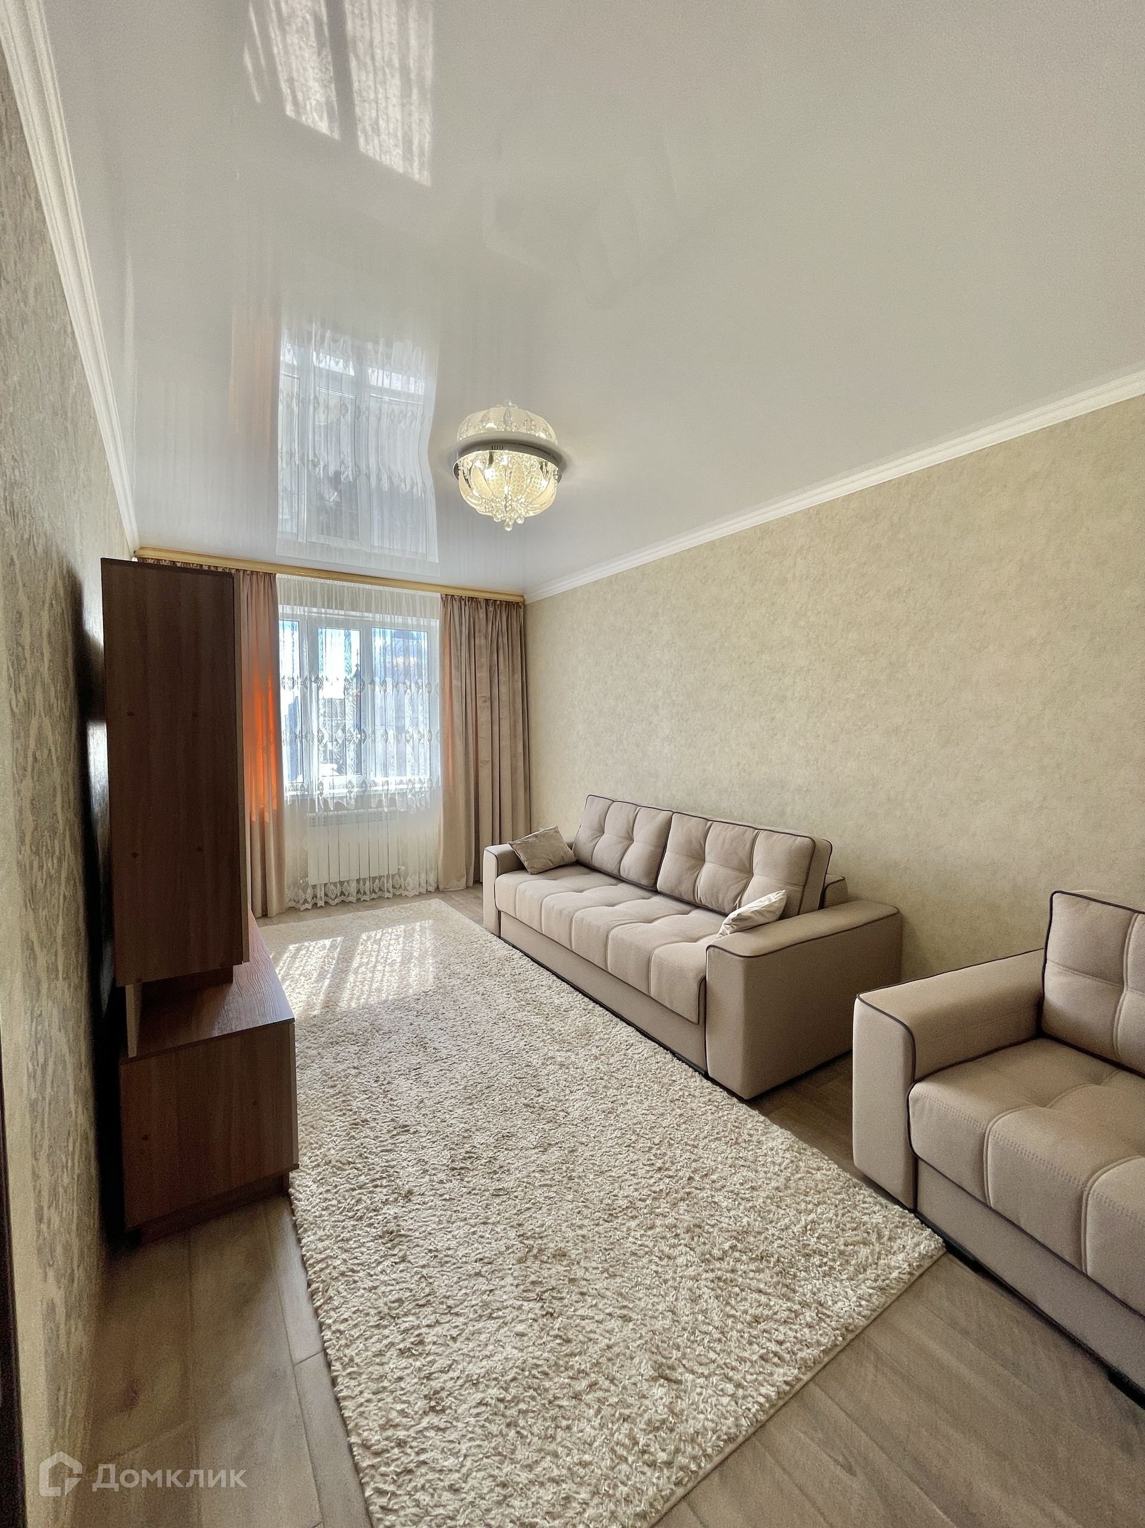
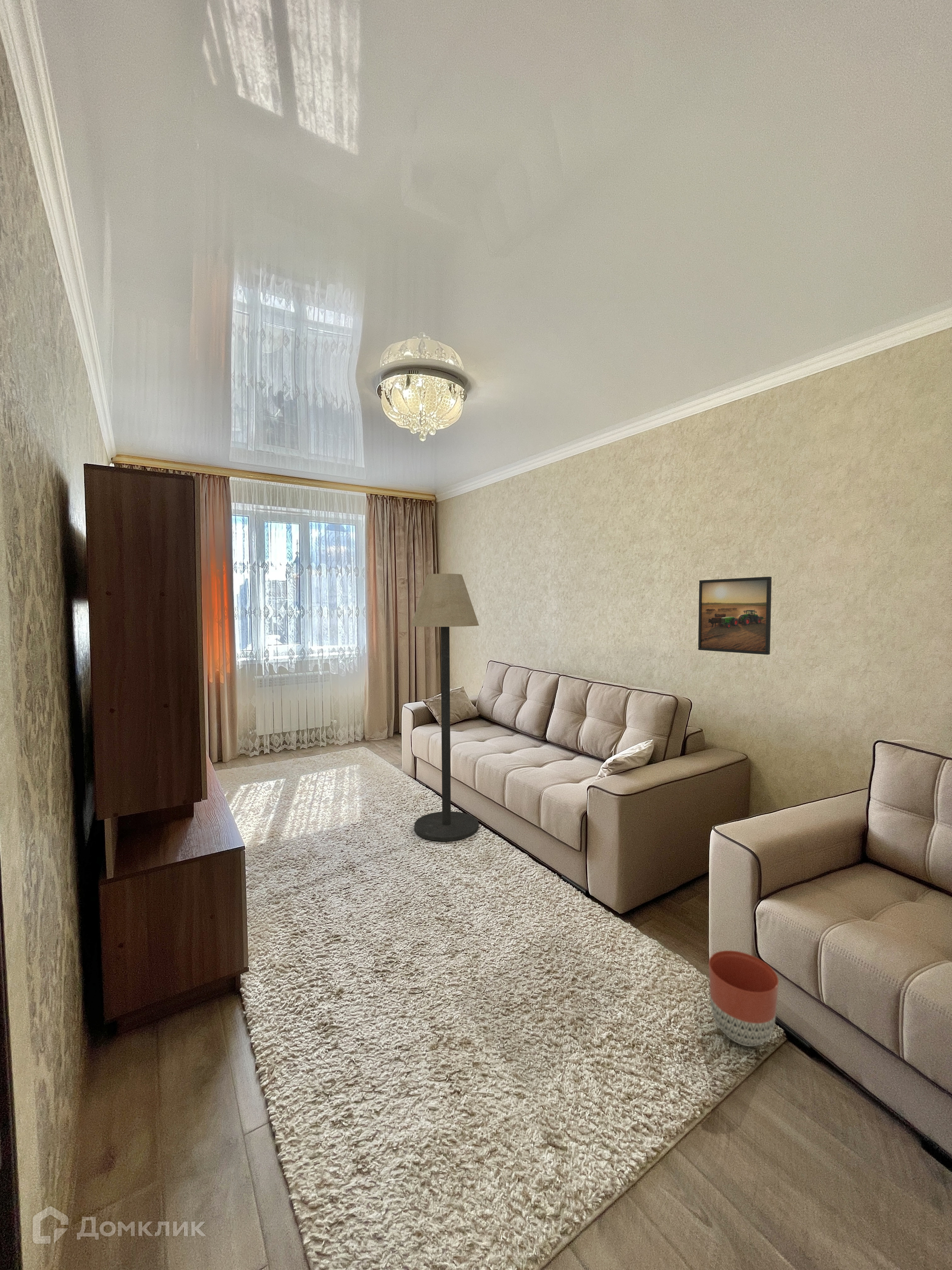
+ floor lamp (445, 702)
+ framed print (732, 615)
+ planter (742, 1003)
